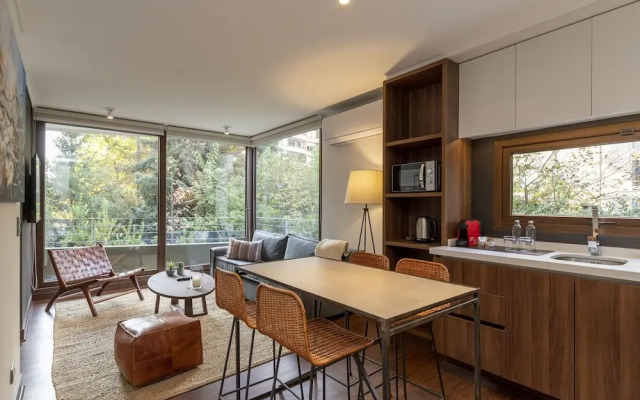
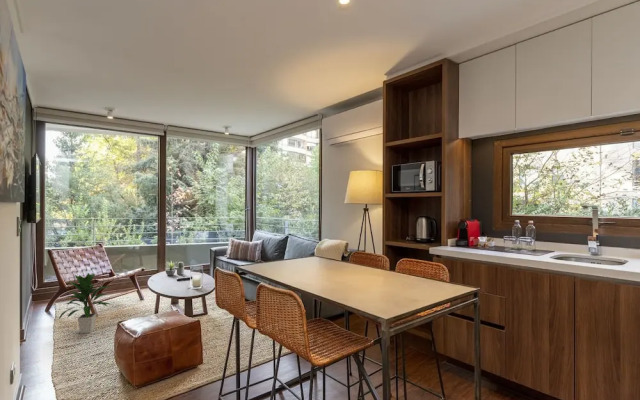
+ indoor plant (85, 301)
